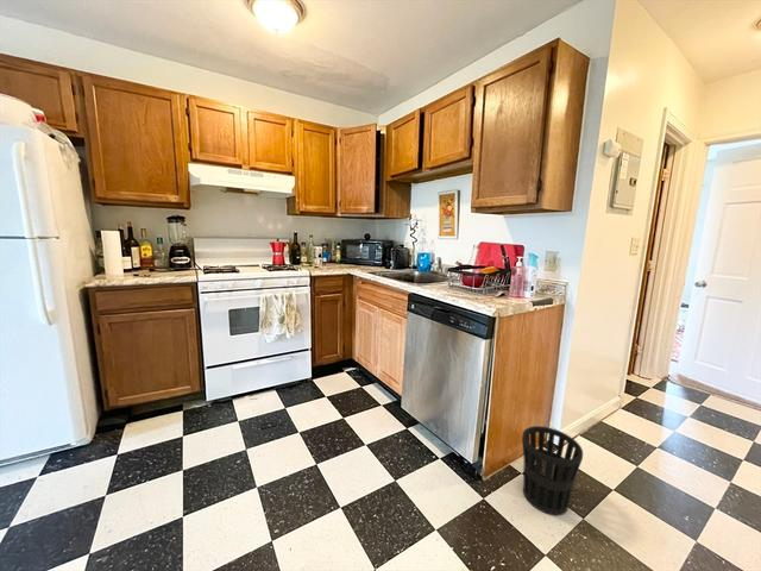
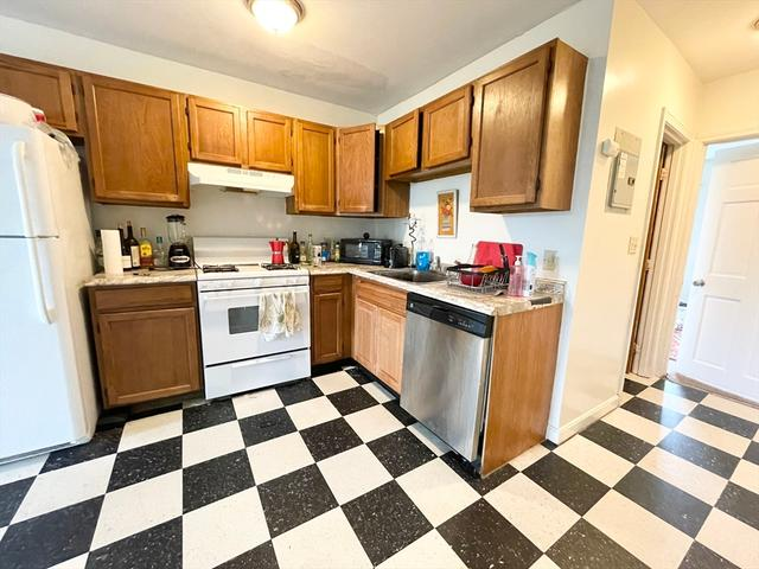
- wastebasket (548, 470)
